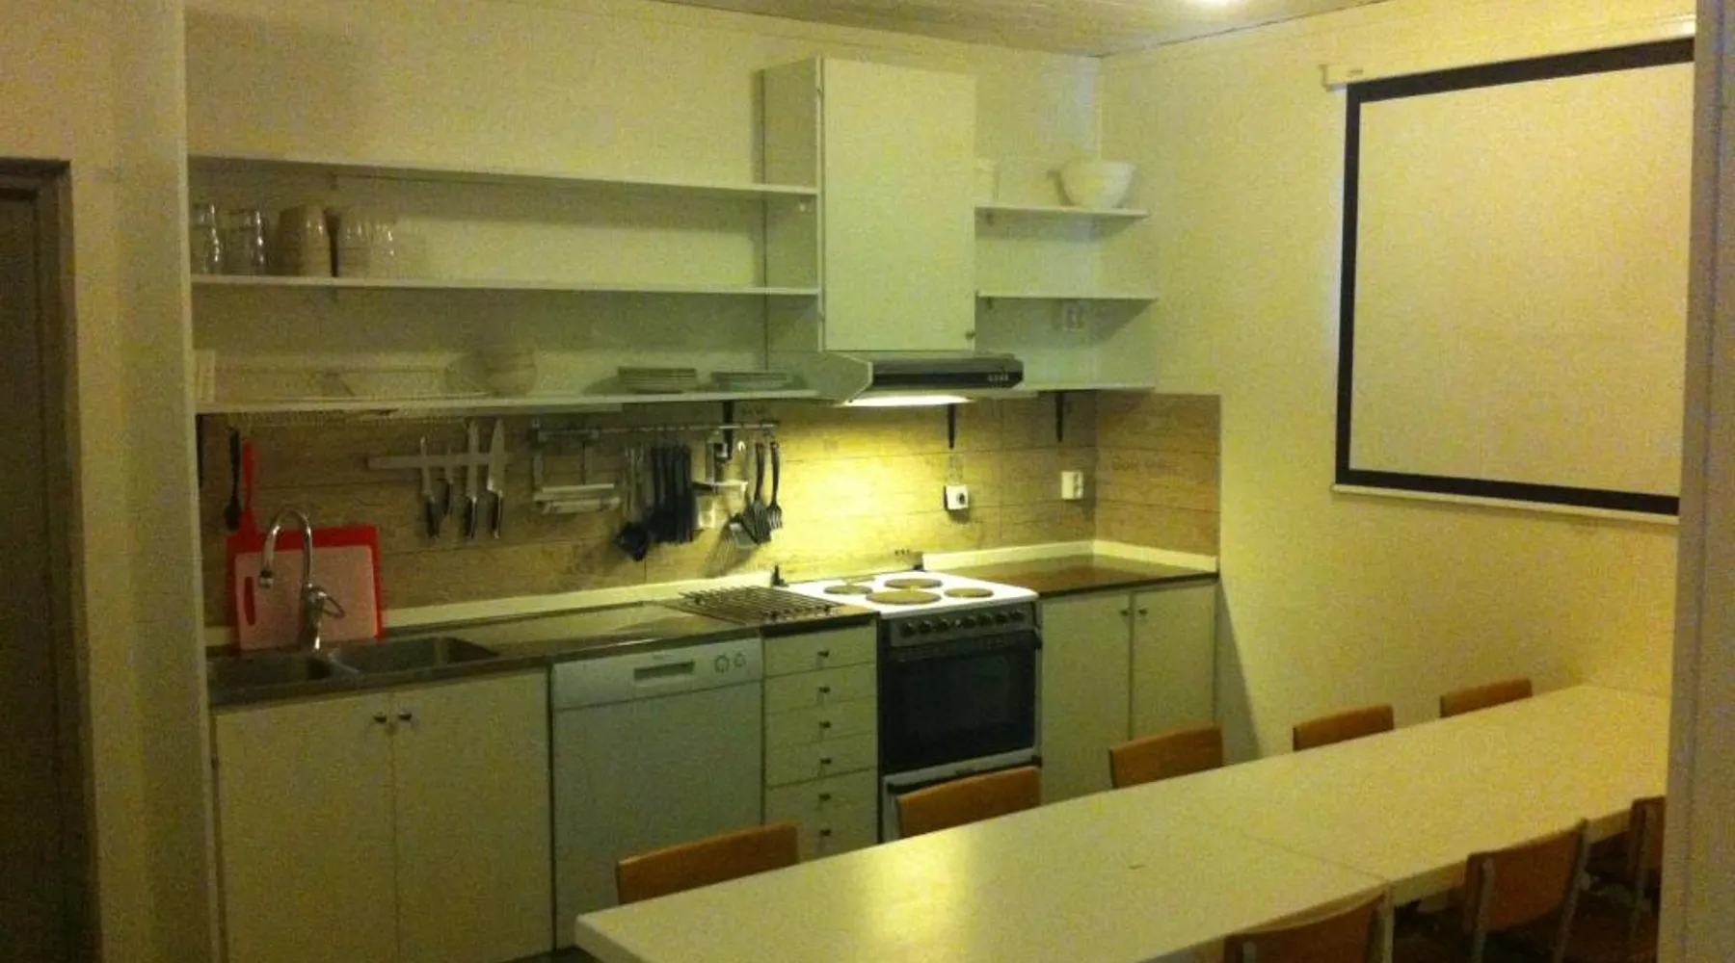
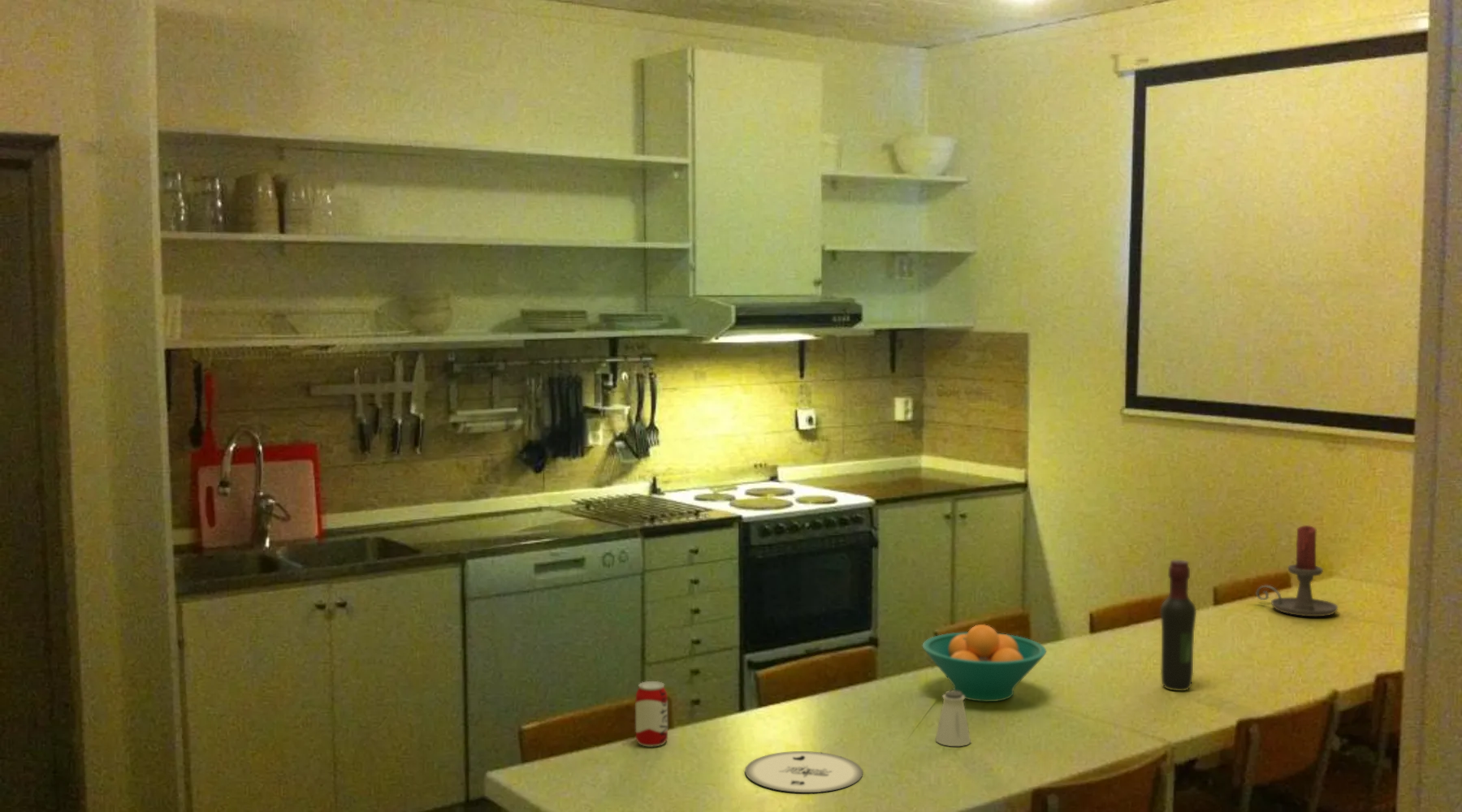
+ candle holder (1296, 567)
+ plate (803, 769)
+ wine bottle (1178, 624)
+ saltshaker (953, 716)
+ beverage can (651, 713)
+ fruit bowl (984, 659)
